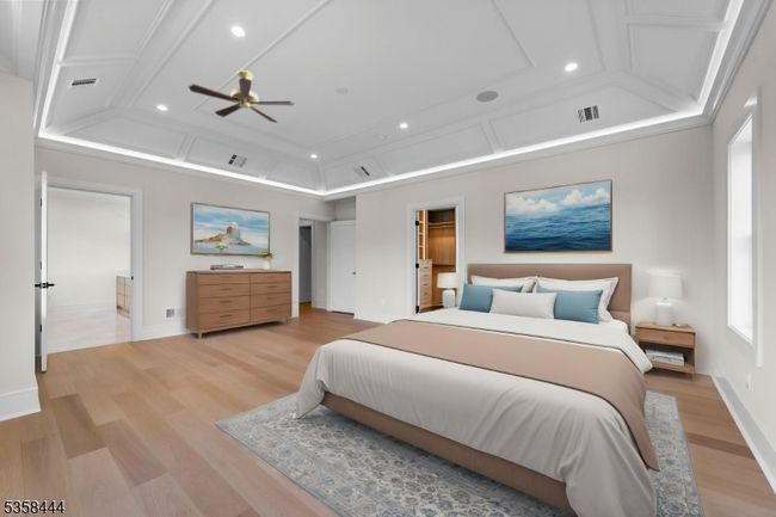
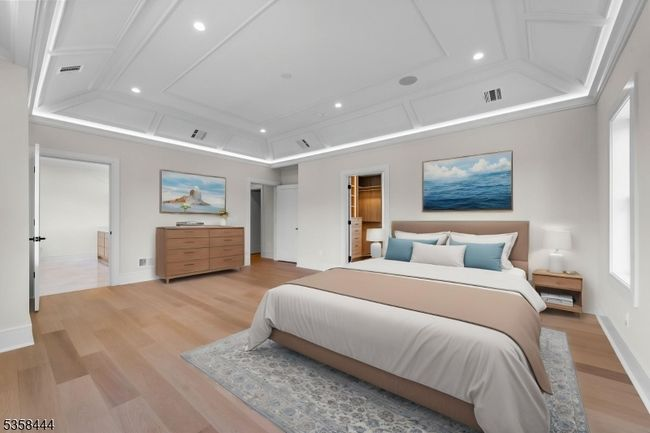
- ceiling fan (244, 88)
